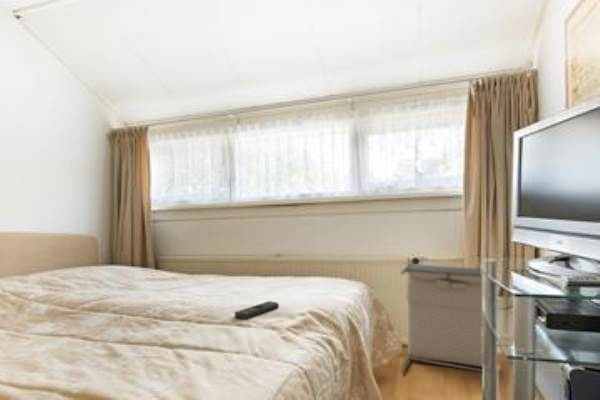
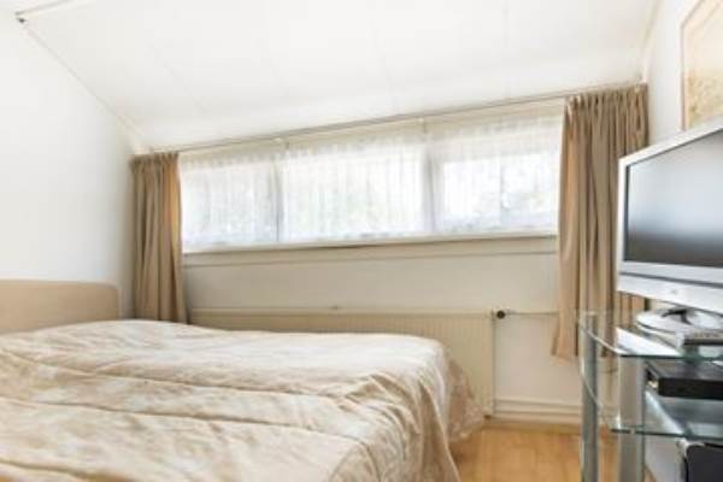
- laundry hamper (449, 320)
- remote control (257, 309)
